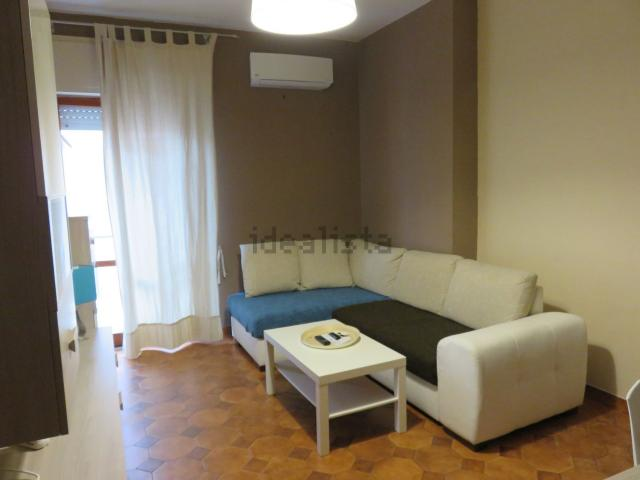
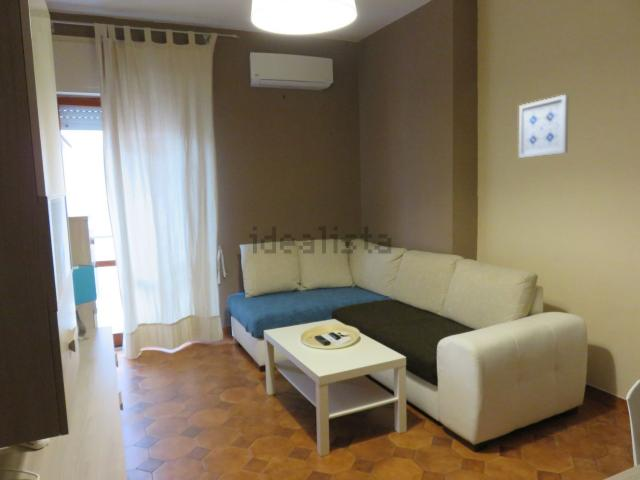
+ wall art (542, 128)
